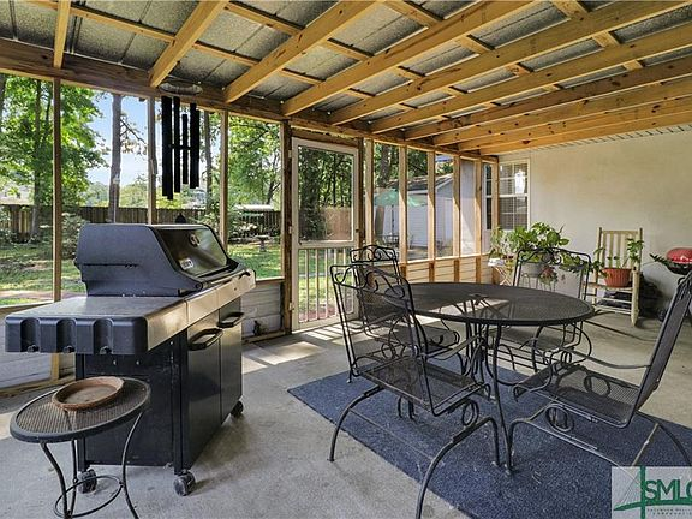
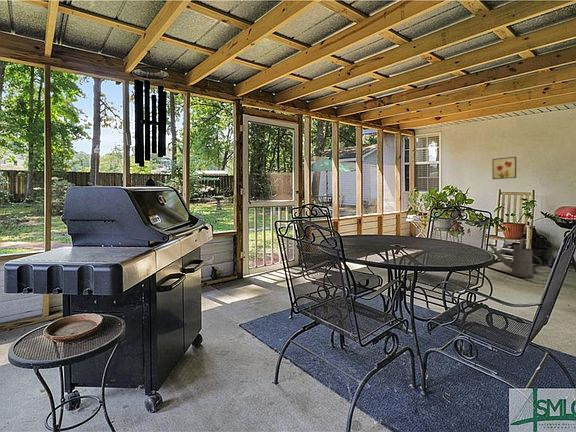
+ watering can (513, 256)
+ wall art (504, 168)
